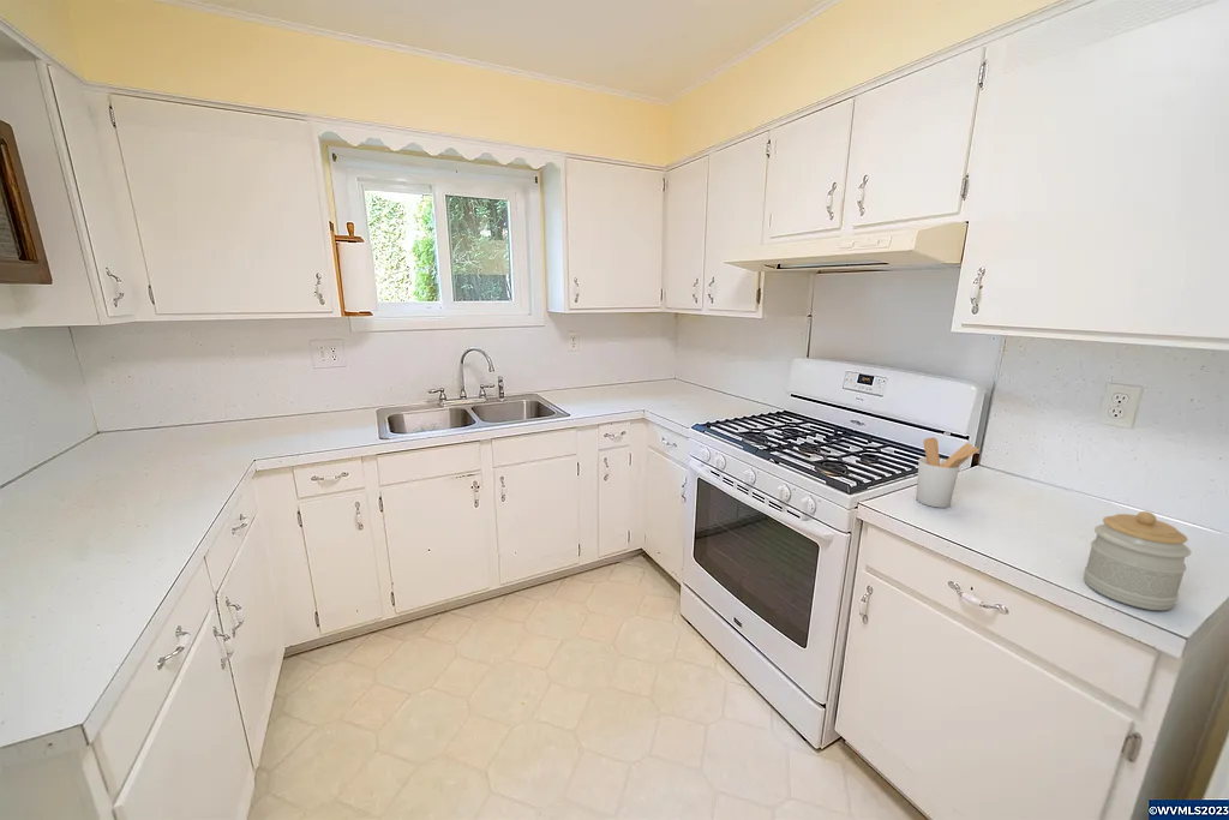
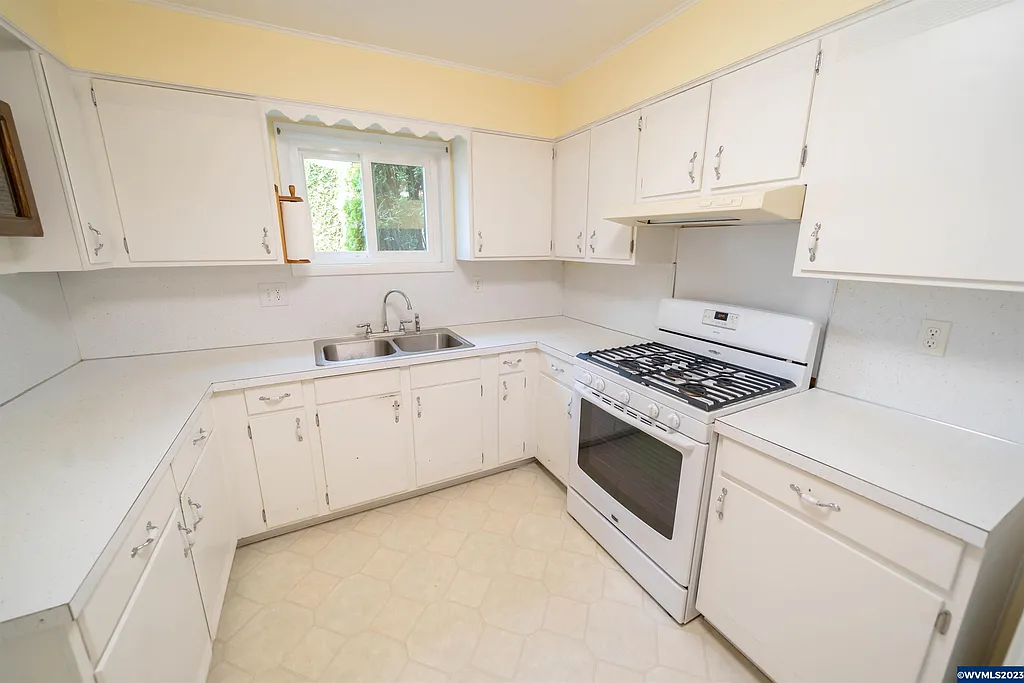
- utensil holder (946, 472)
- jar (1137, 552)
